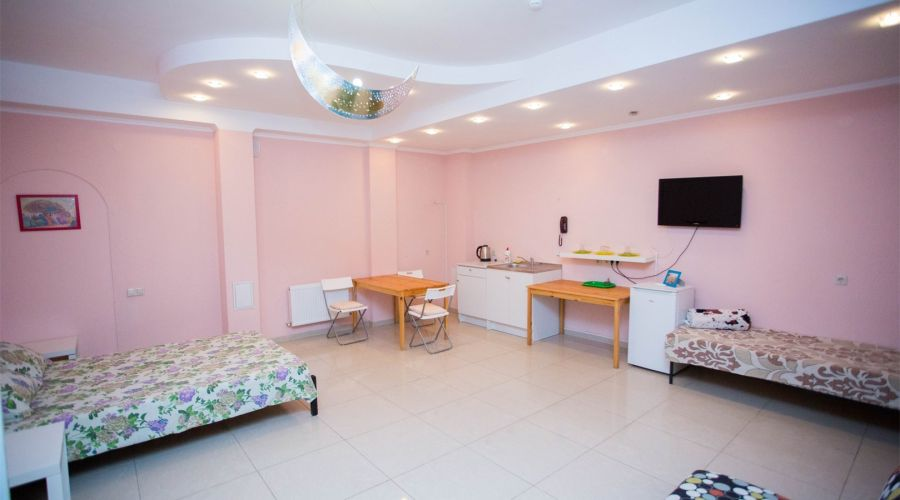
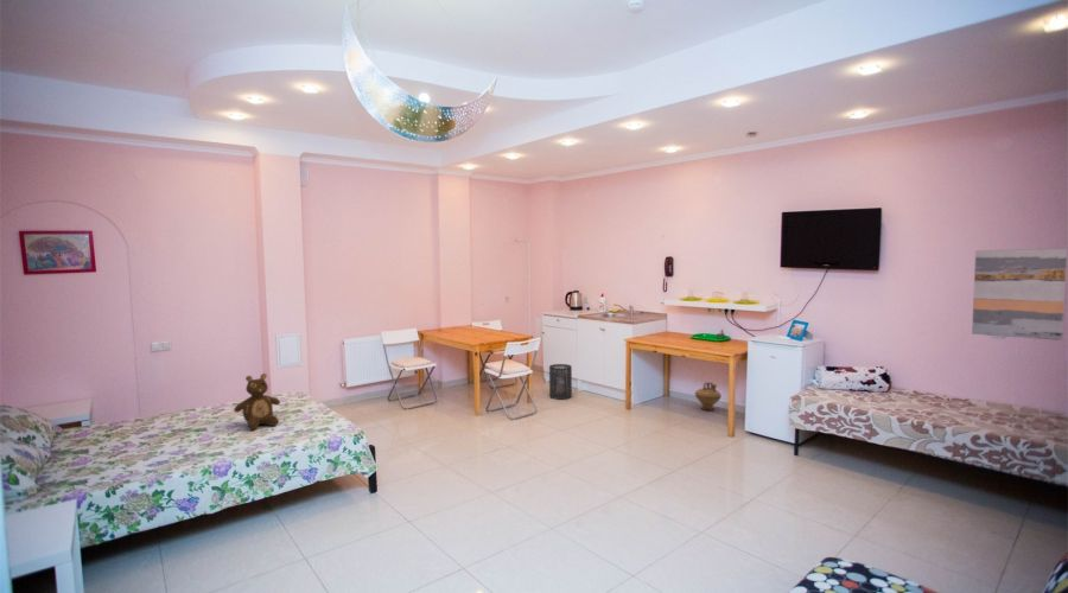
+ teddy bear (259, 400)
+ ceramic jug (707, 395)
+ trash can (560, 381)
+ wall art (1017, 293)
